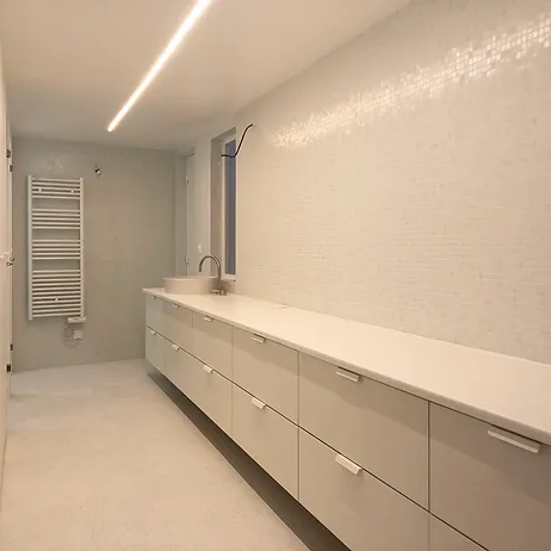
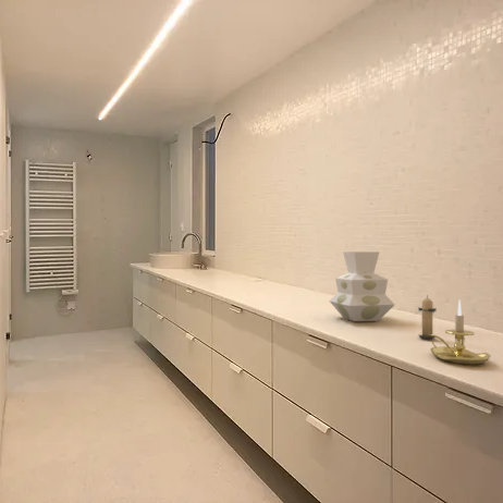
+ vase (360, 285)
+ candle holder (455, 328)
+ candle (427, 317)
